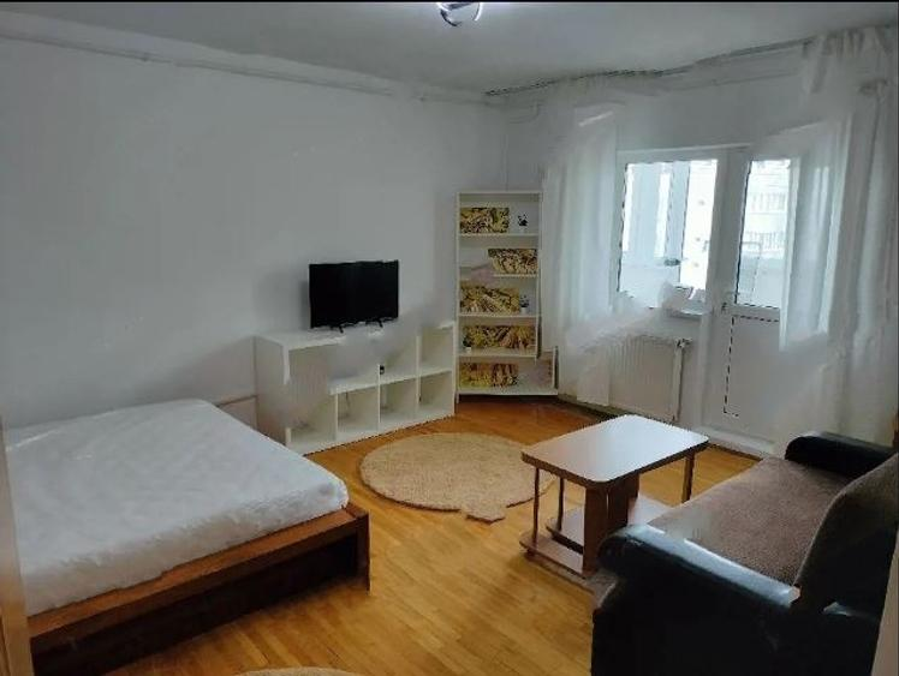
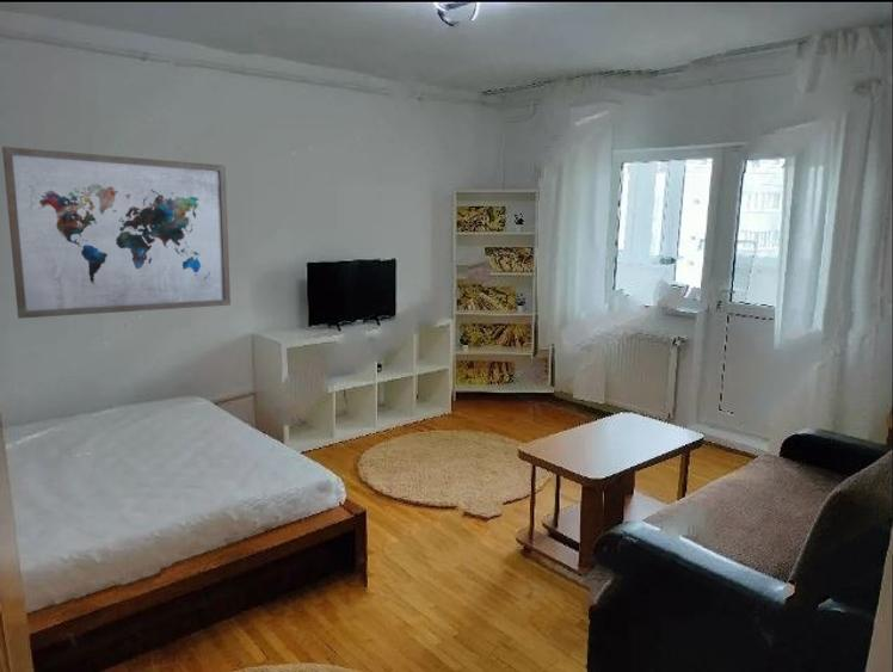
+ wall art (130, 235)
